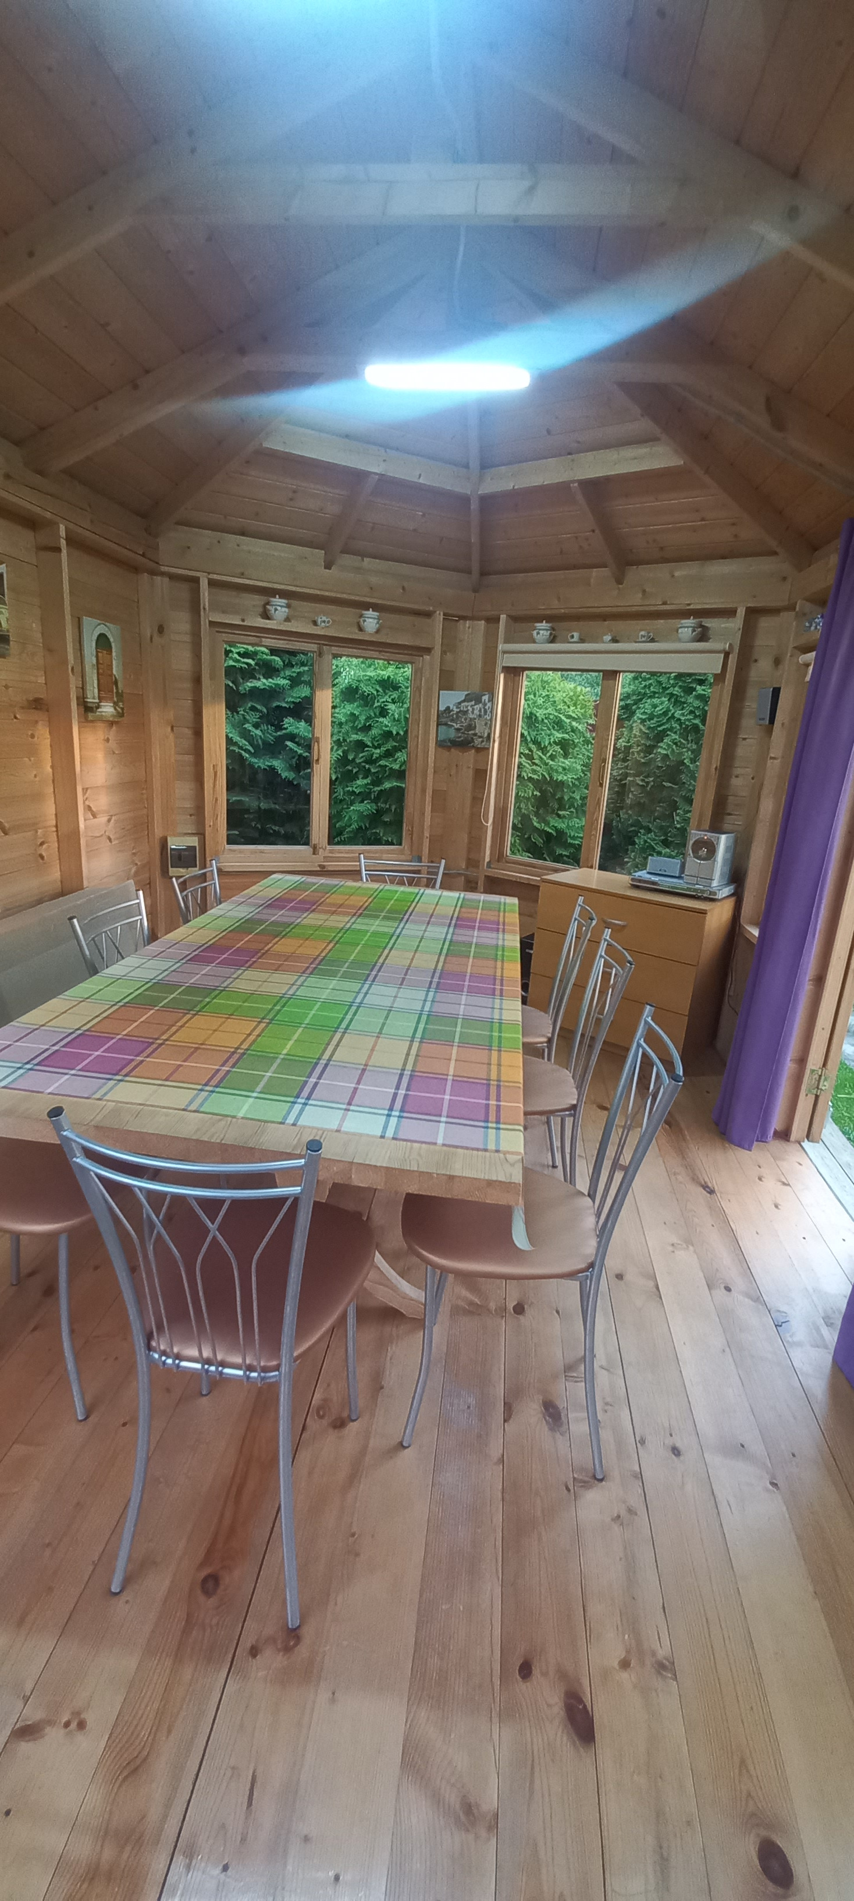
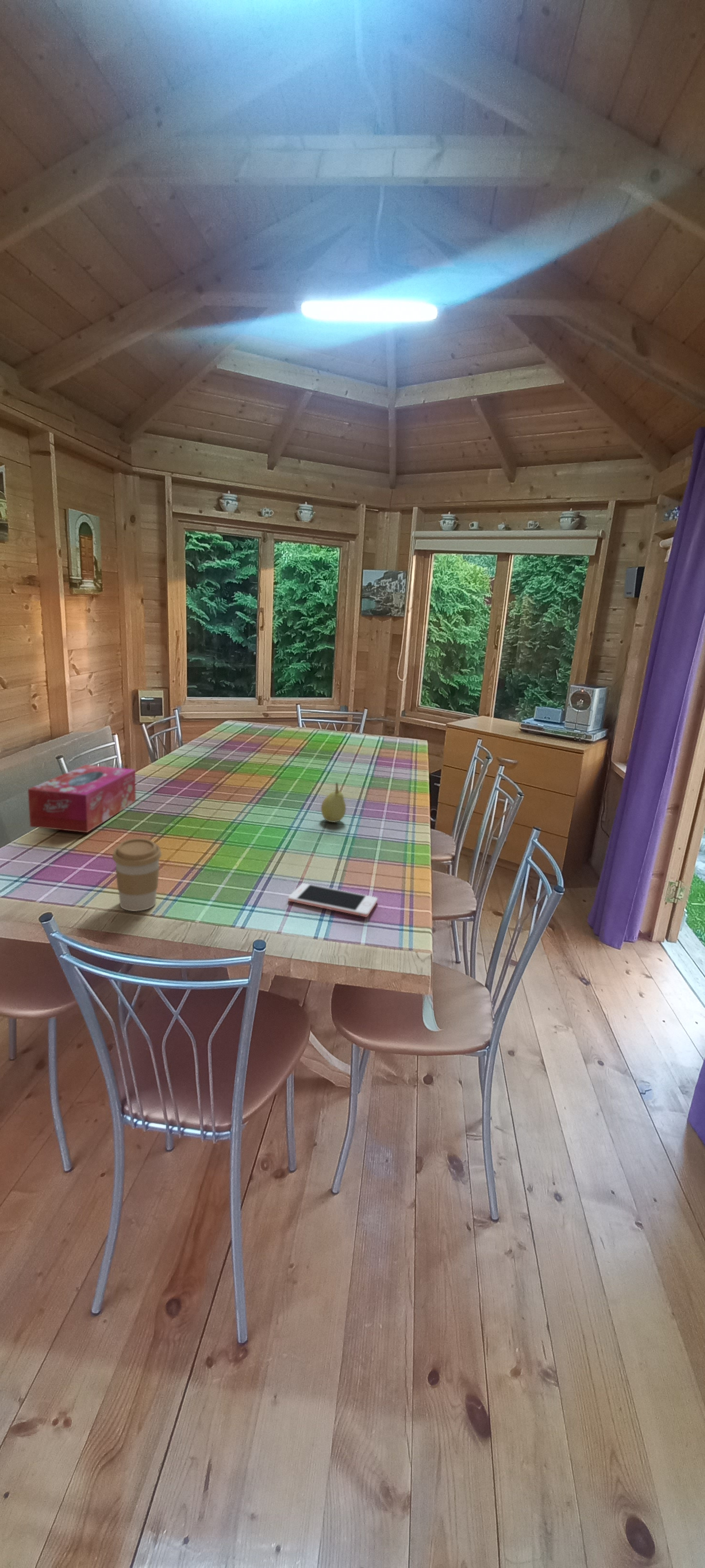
+ fruit (334, 801)
+ tissue box (86, 796)
+ cell phone (333, 899)
+ coffee cup (137, 874)
